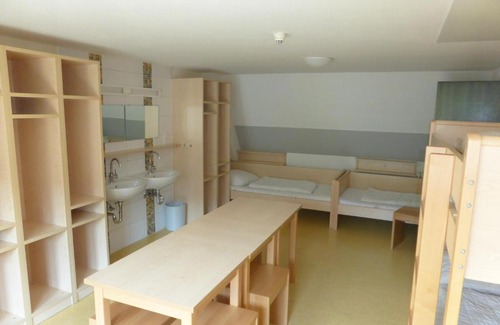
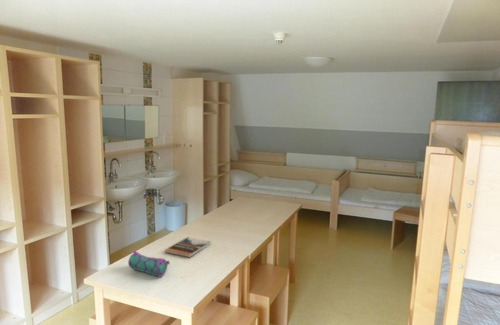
+ book (188, 246)
+ pencil case (148, 263)
